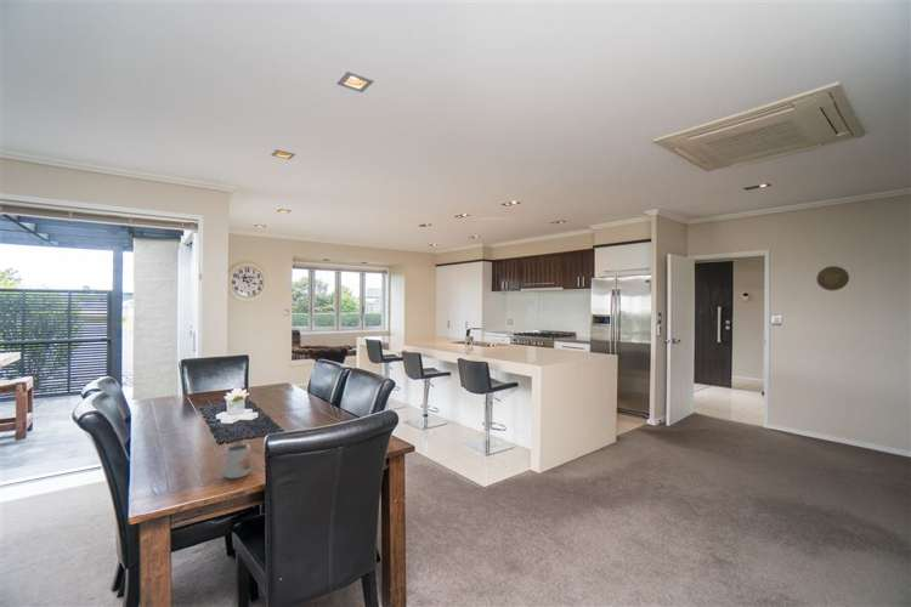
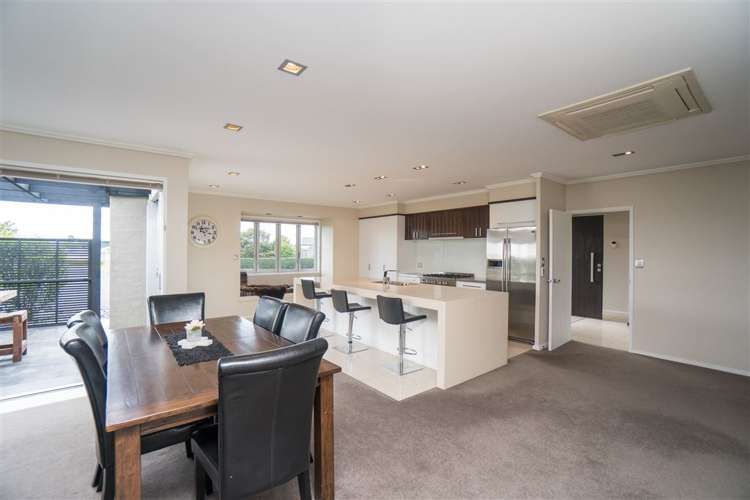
- decorative plate (832, 278)
- mug (232, 461)
